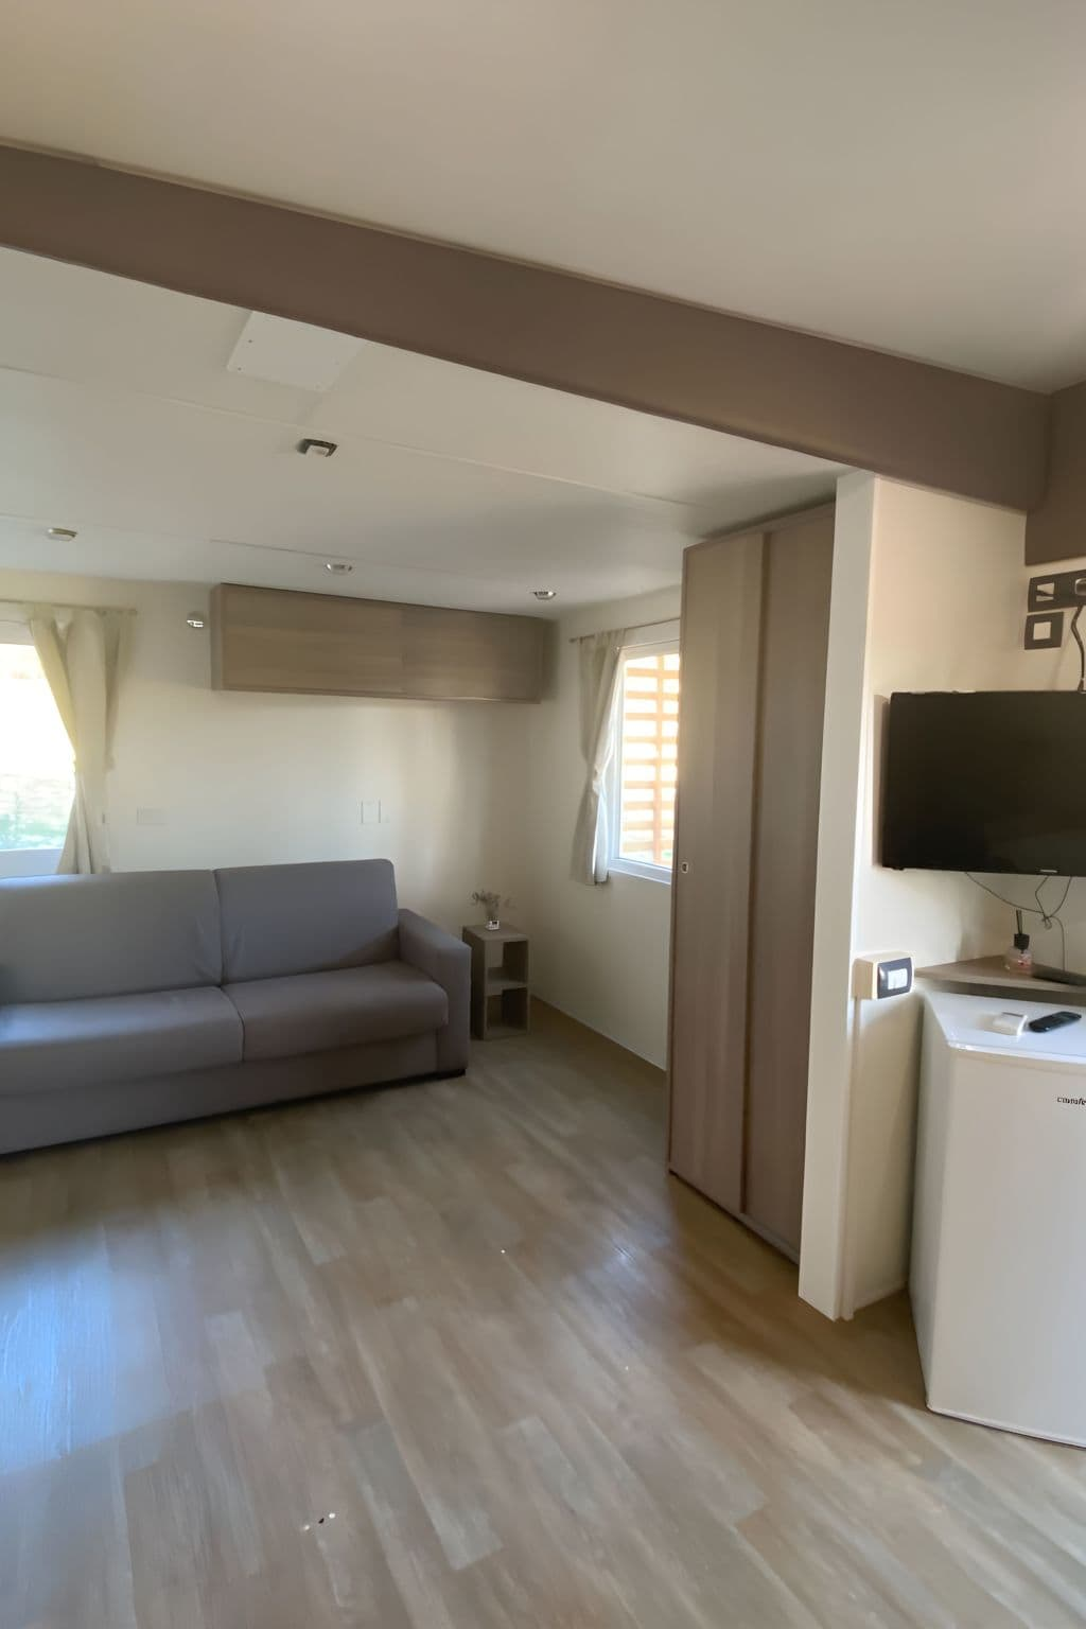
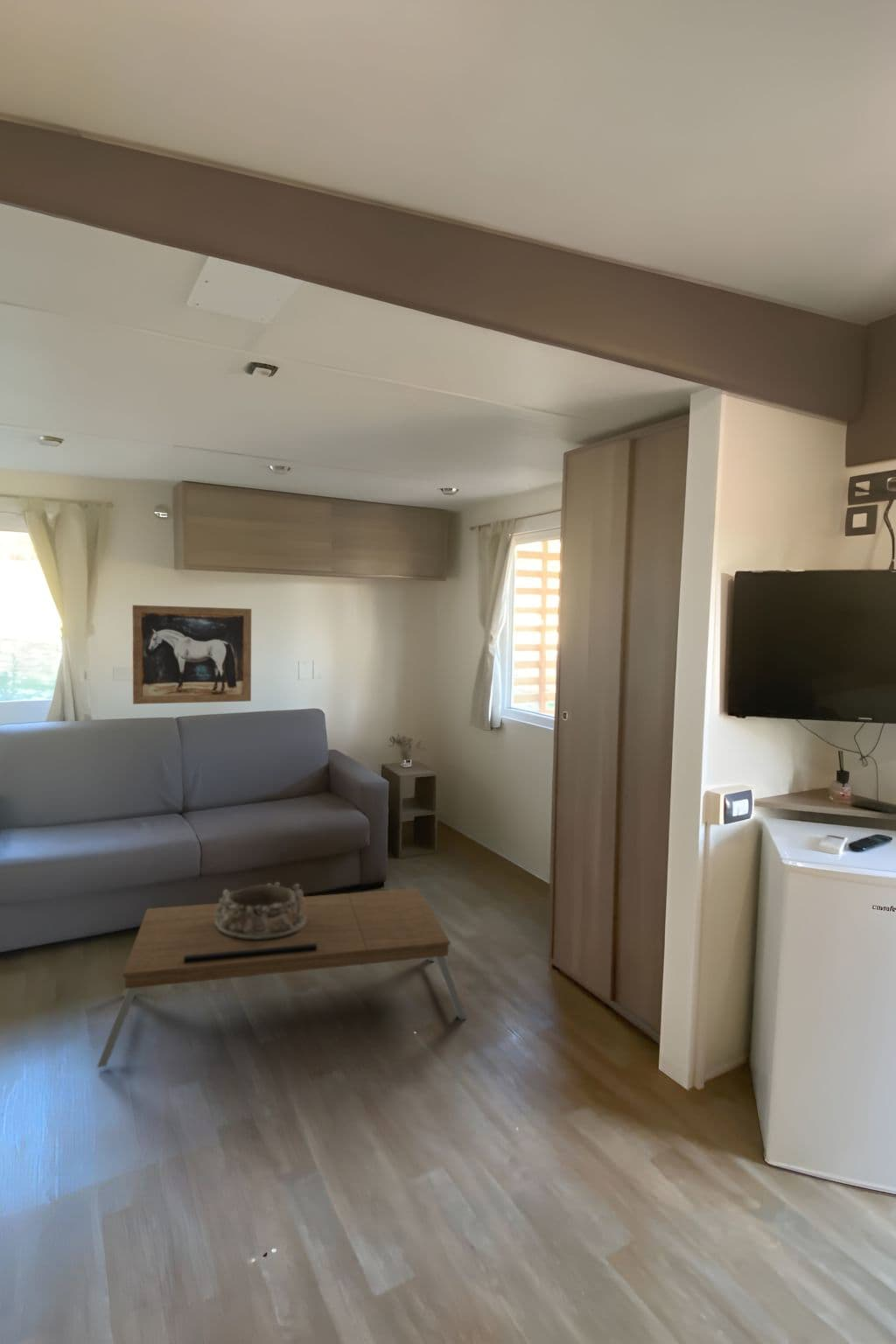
+ wall art (193, 654)
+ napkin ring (261, 903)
+ coffee table (290, 962)
